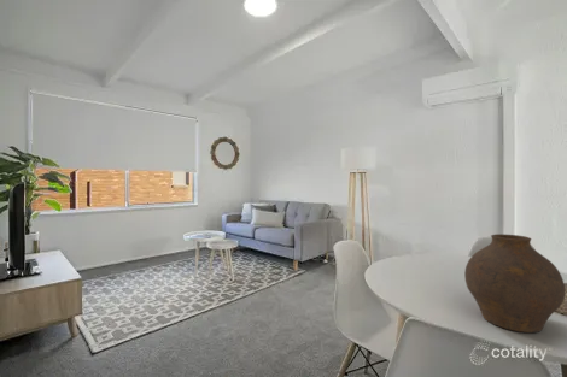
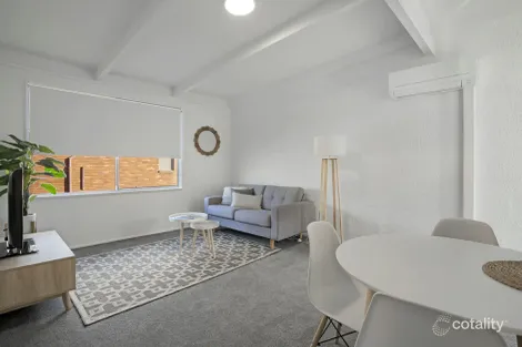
- vase (510, 278)
